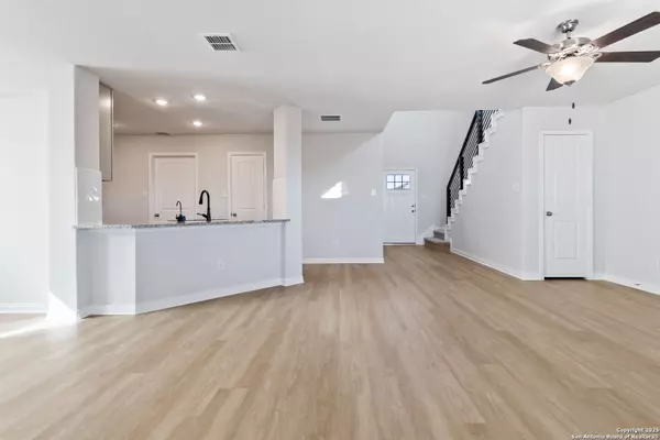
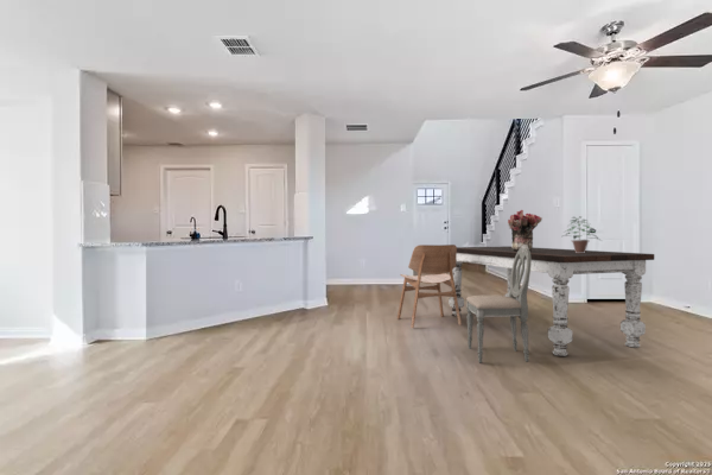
+ dining table (517, 297)
+ dining chair (428, 283)
+ bouquet (522, 229)
+ potted plant (580, 235)
+ dining chair (497, 299)
